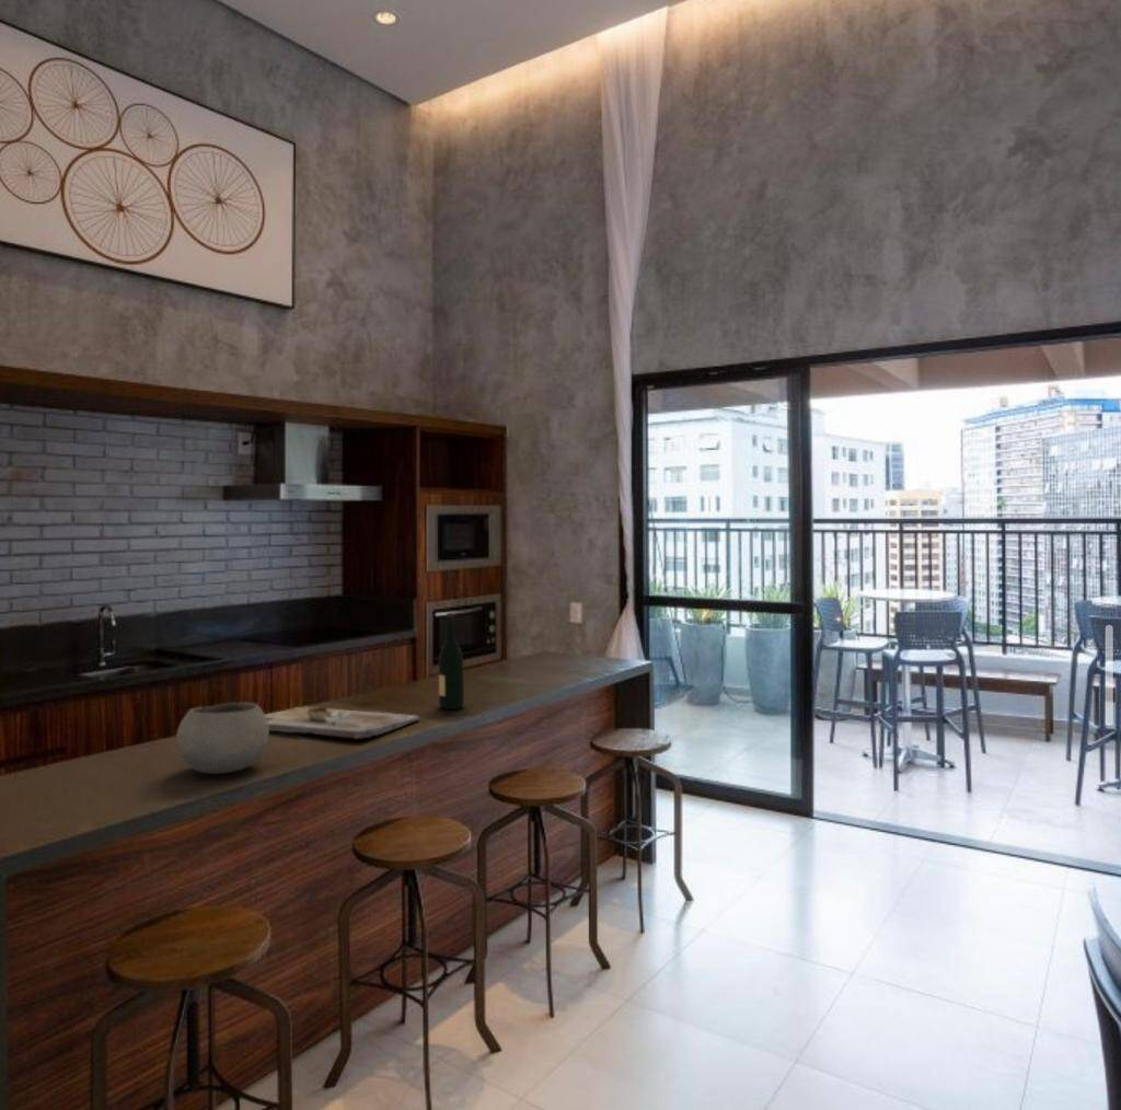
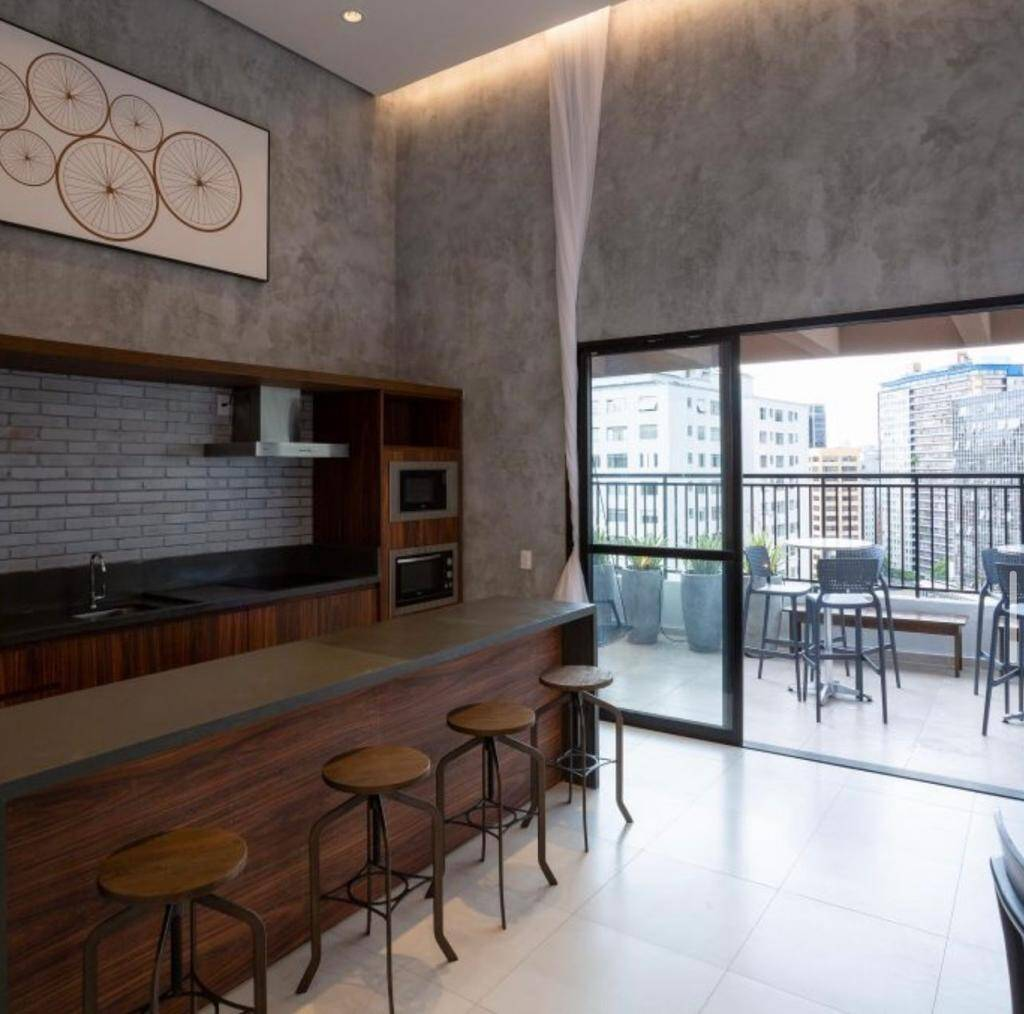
- wine bottle (450, 659)
- cutting board (328, 713)
- bowl (223, 738)
